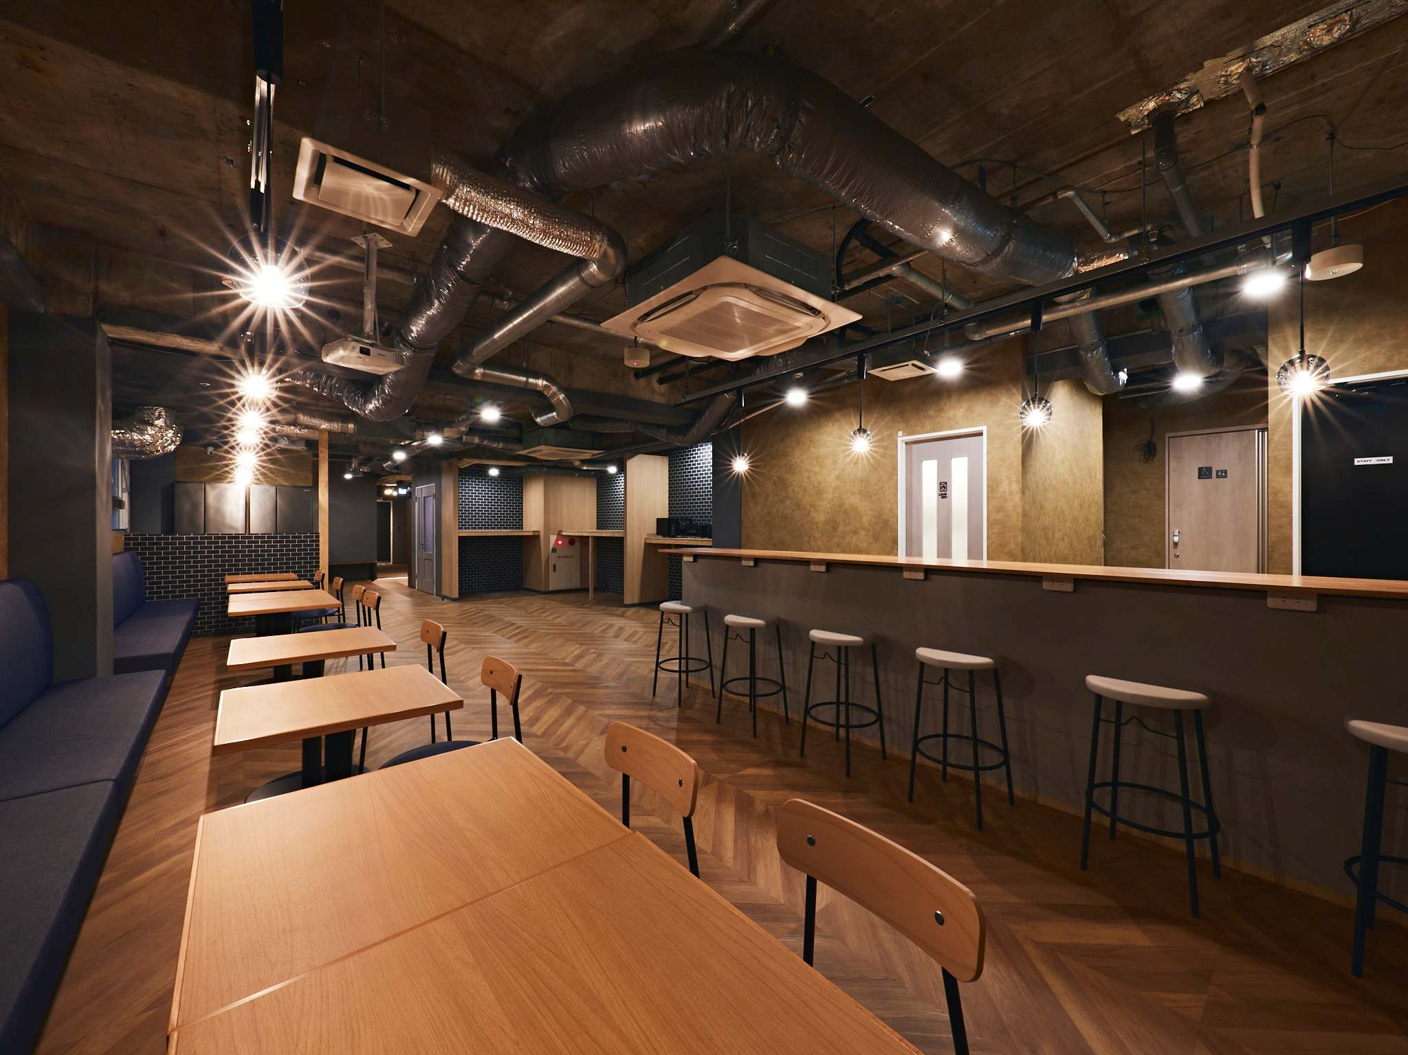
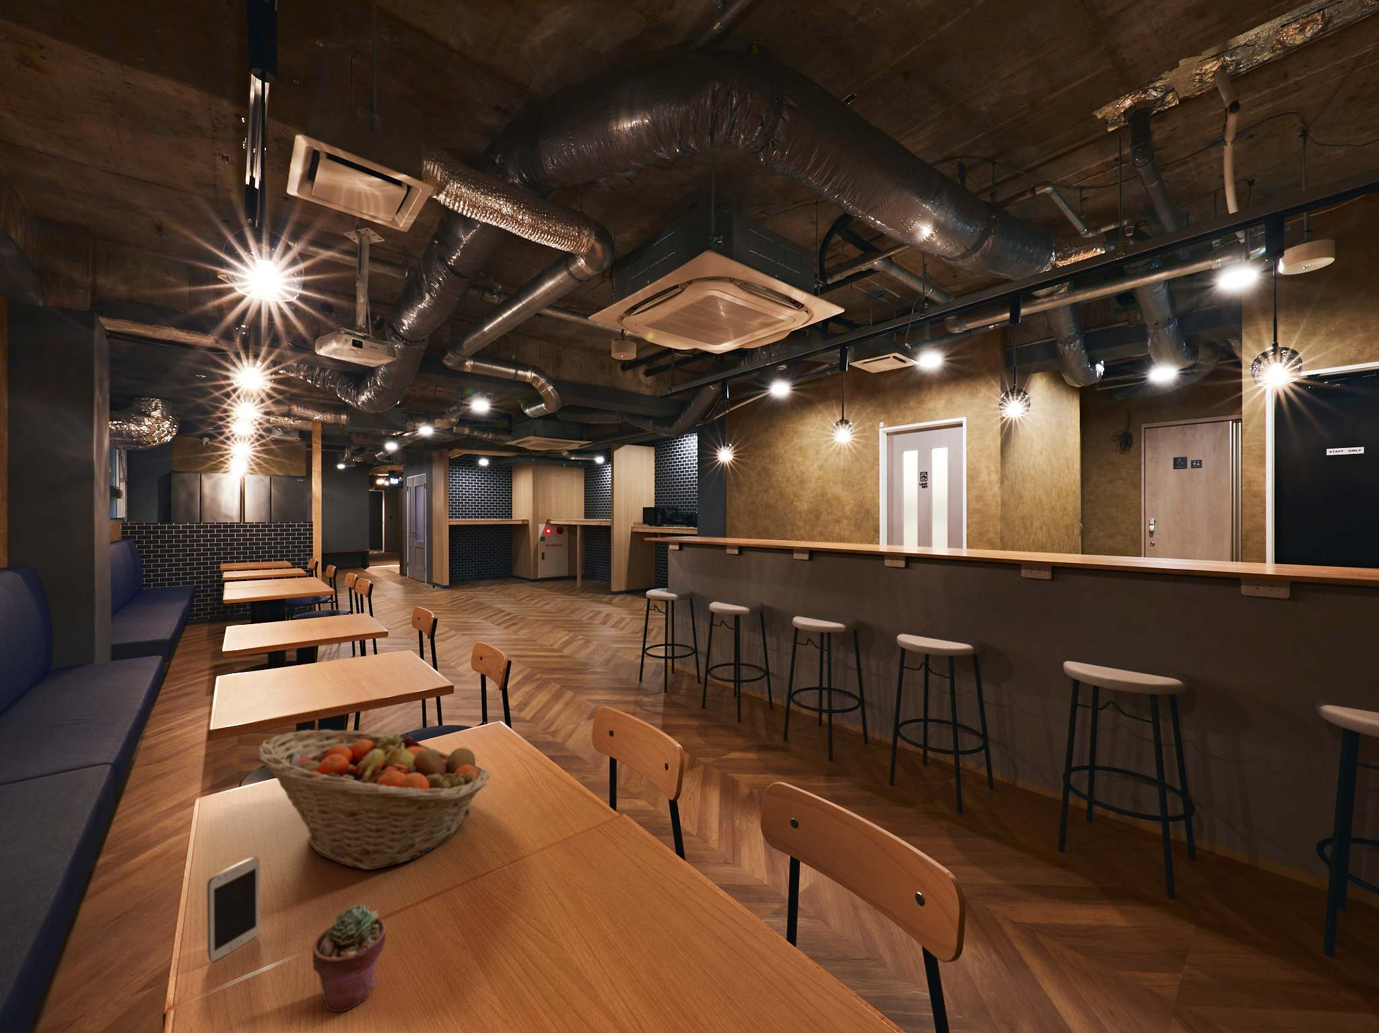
+ smartphone (233, 906)
+ fruit basket (379, 779)
+ potted succulent (350, 953)
